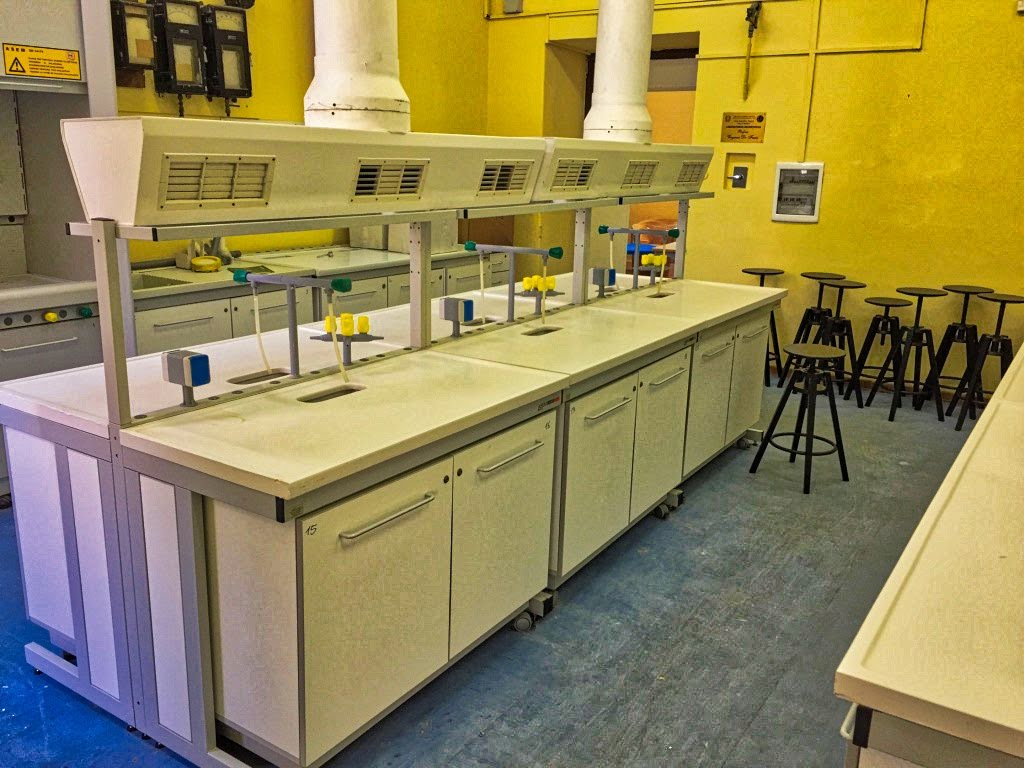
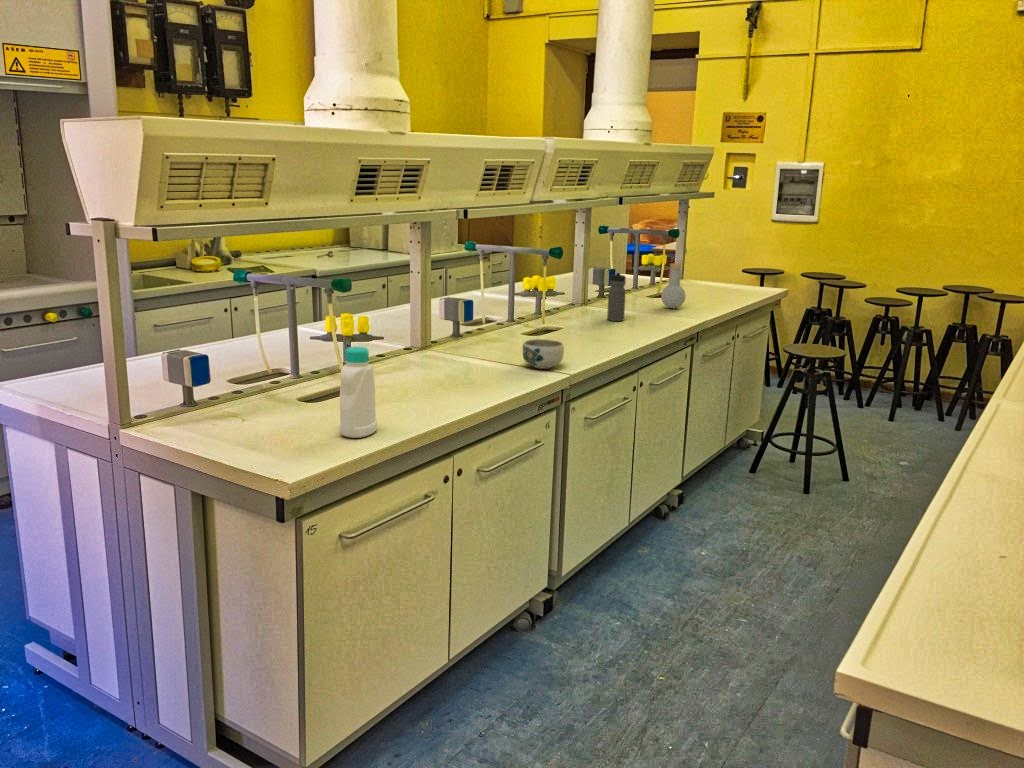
+ water bottle (616, 296)
+ bottle (357, 391)
+ bowl (542, 354)
+ flask (674, 286)
